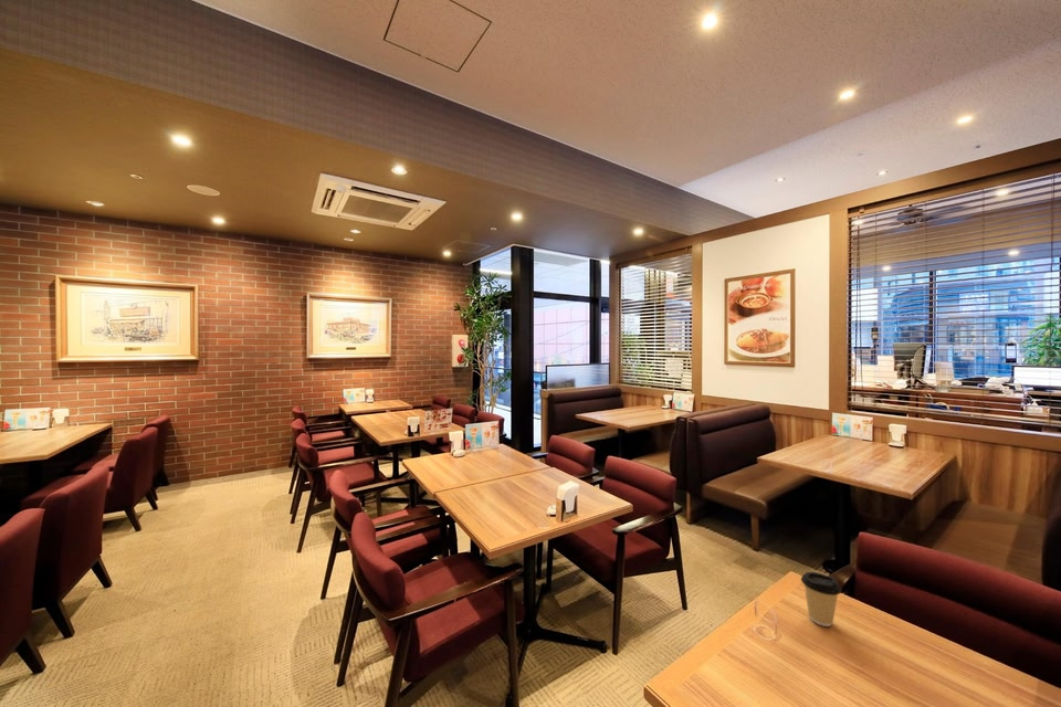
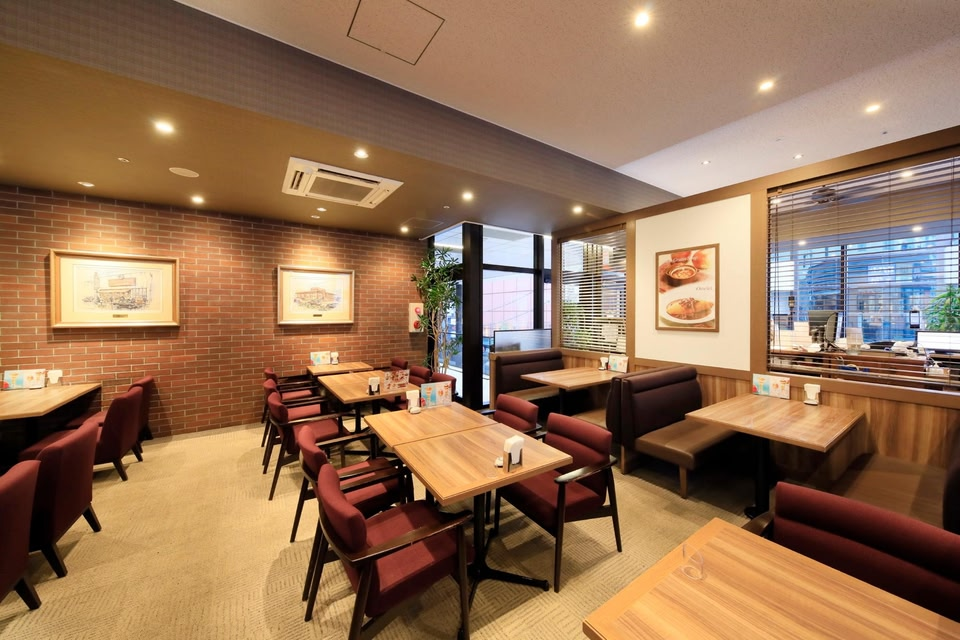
- coffee cup (820, 599)
